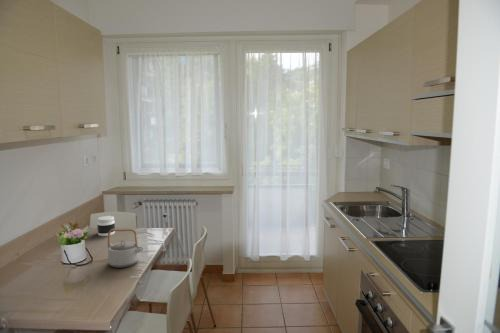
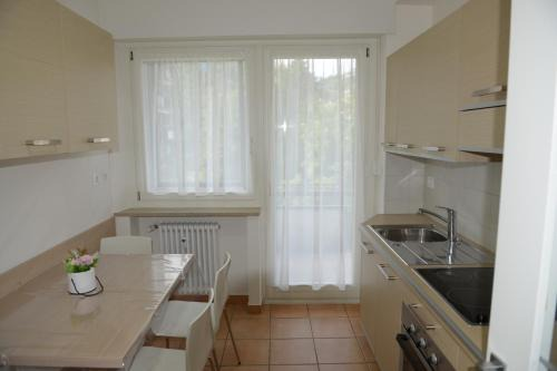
- jar (106, 225)
- teapot (125, 246)
